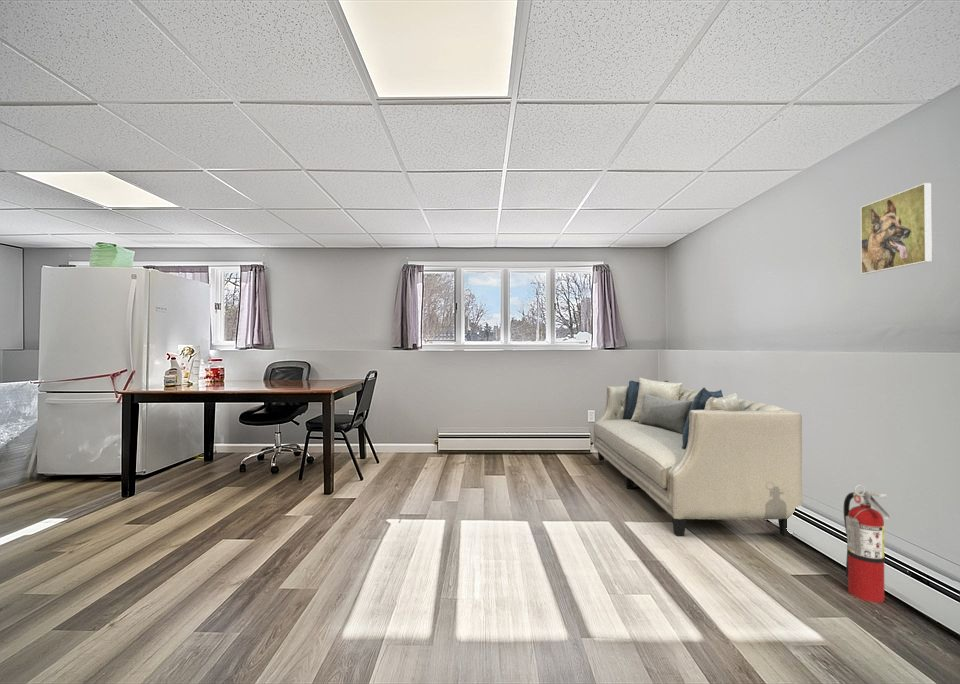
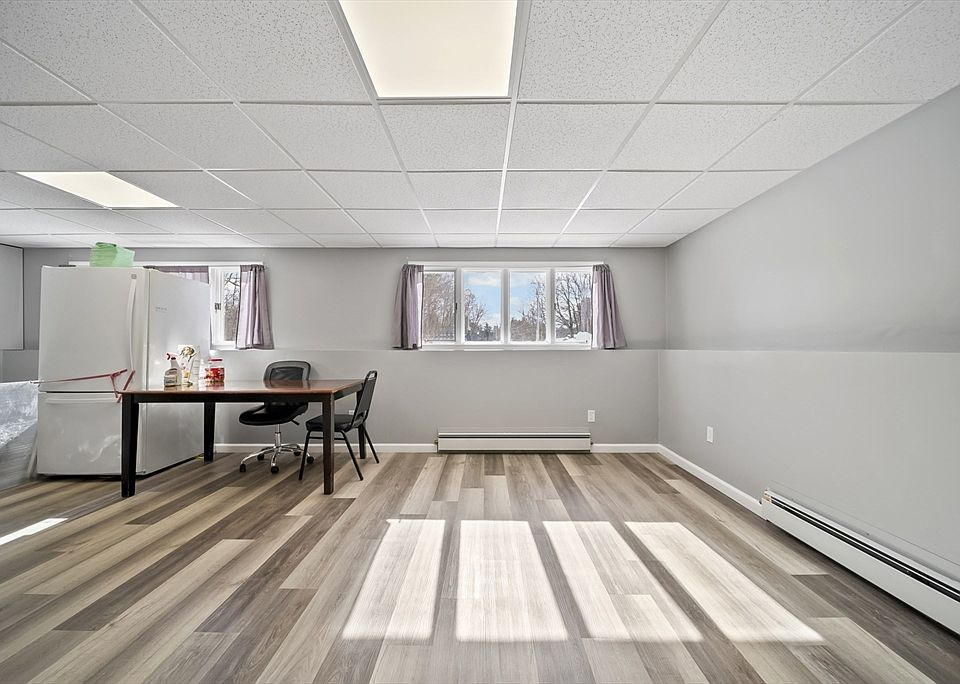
- fire extinguisher (864, 538)
- sofa (668, 434)
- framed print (893, 232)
